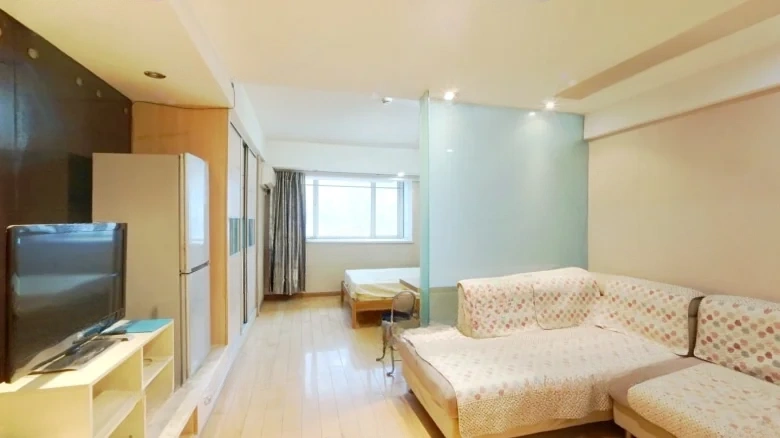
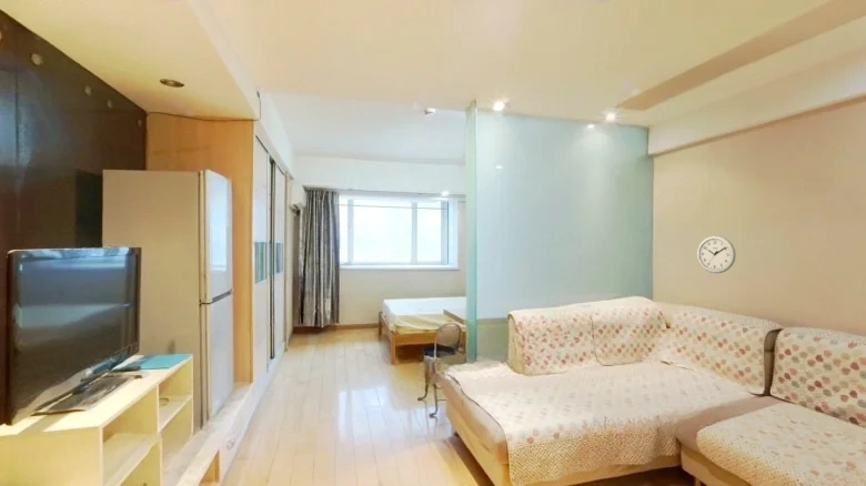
+ wall clock (714, 254)
